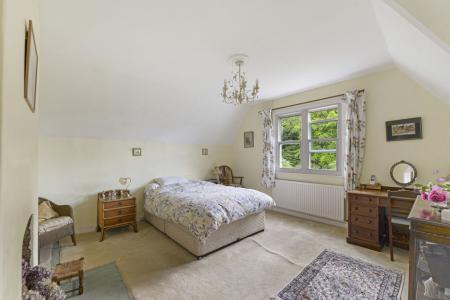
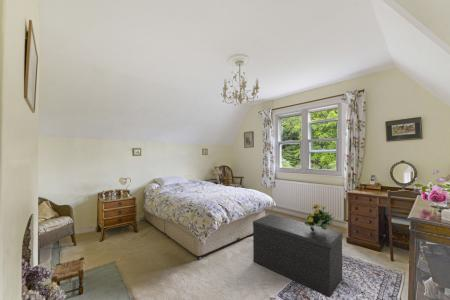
+ flowering plant (320, 217)
+ bench (294, 247)
